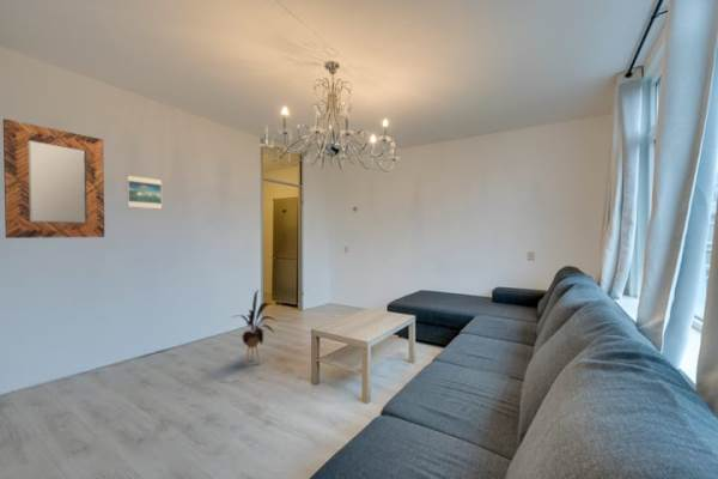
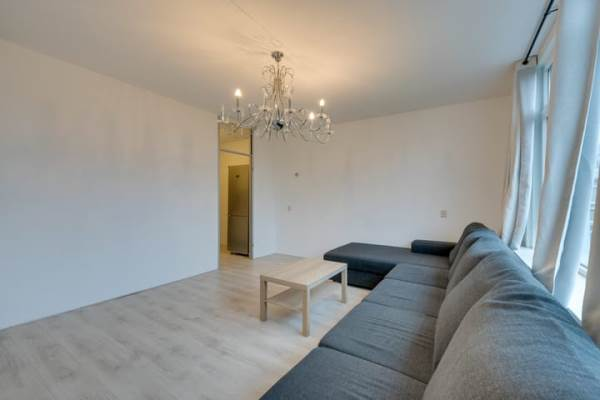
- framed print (145, 193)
- home mirror (59, 183)
- house plant (256, 327)
